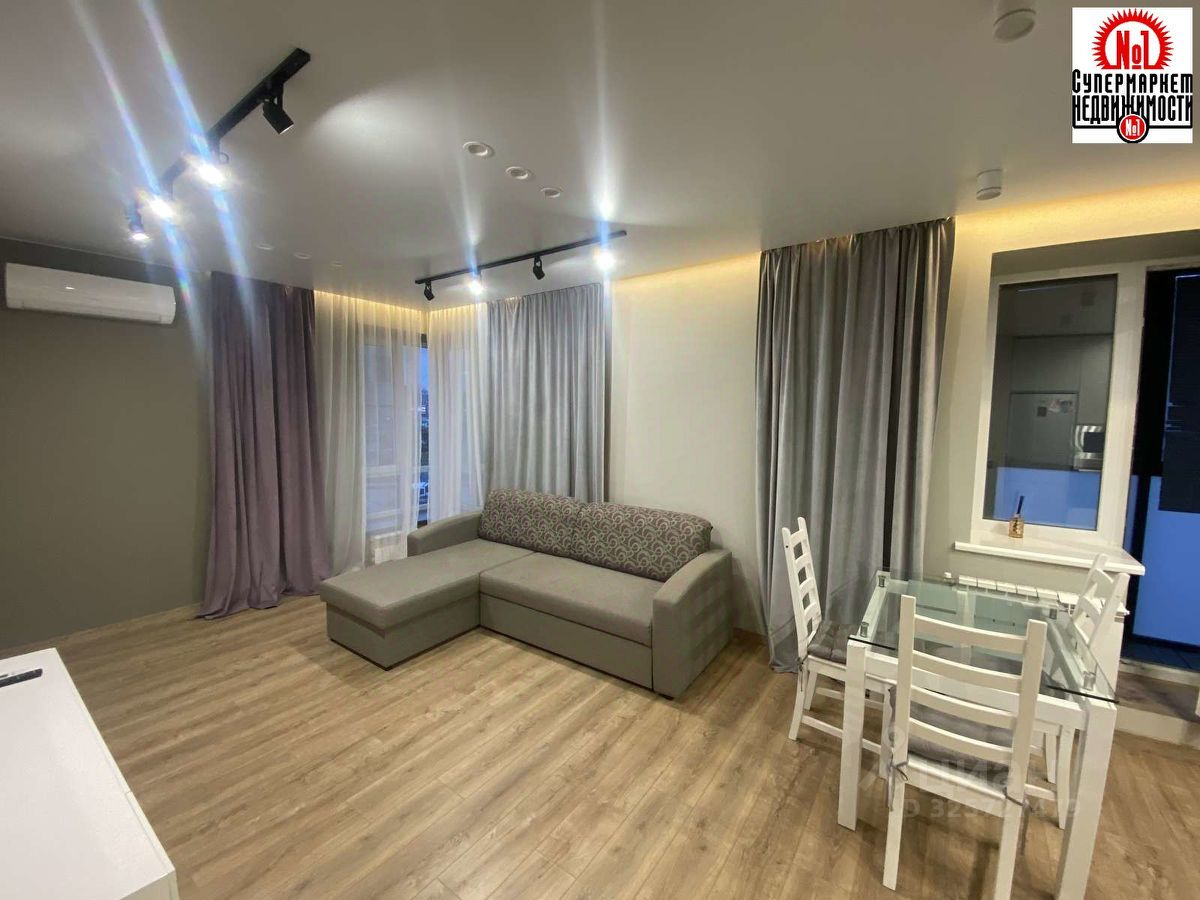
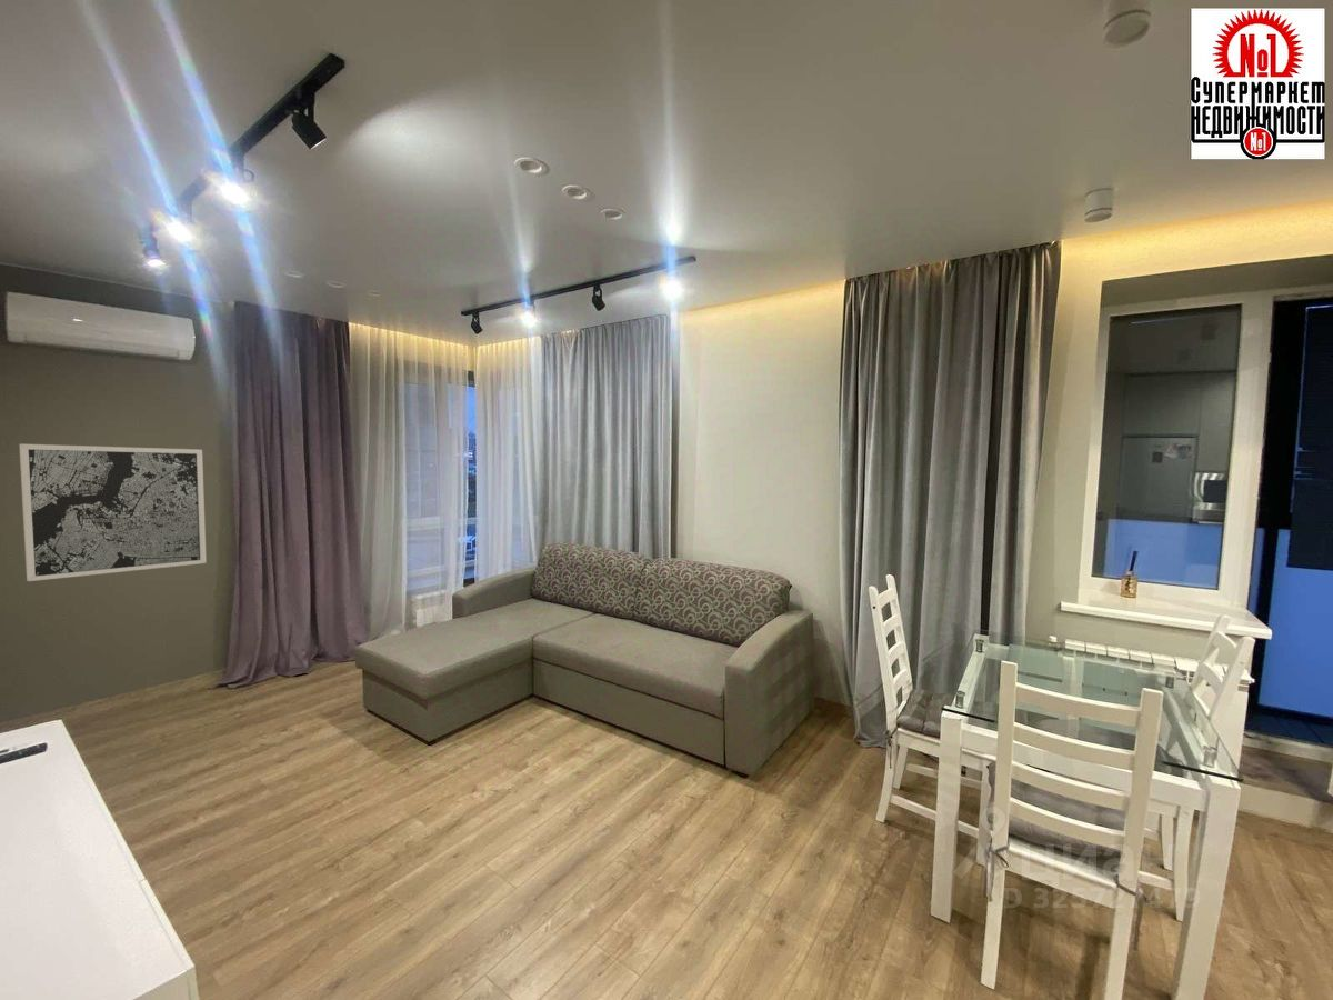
+ wall art (121, 509)
